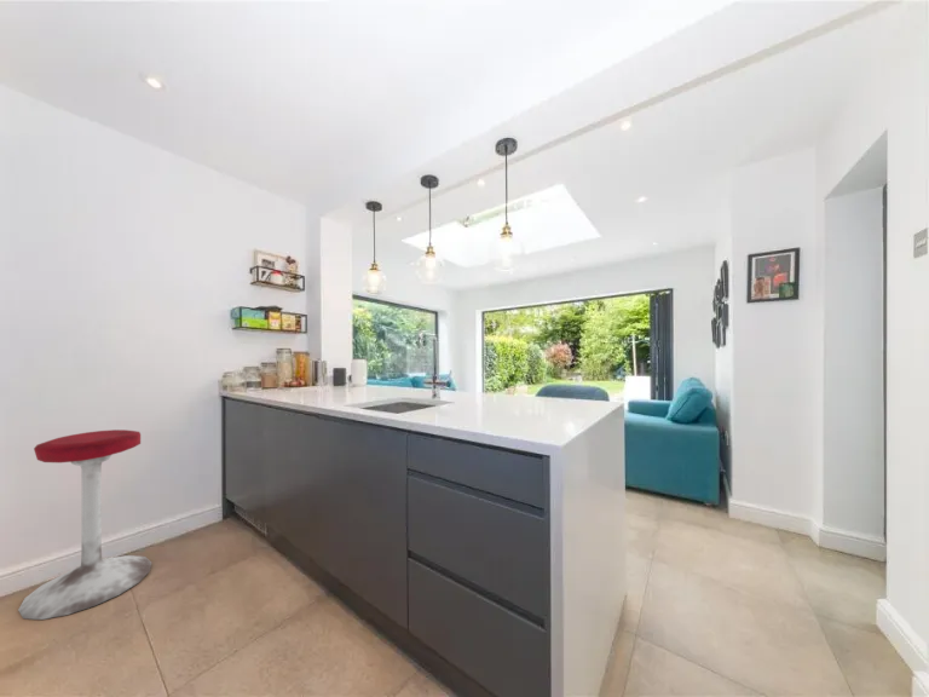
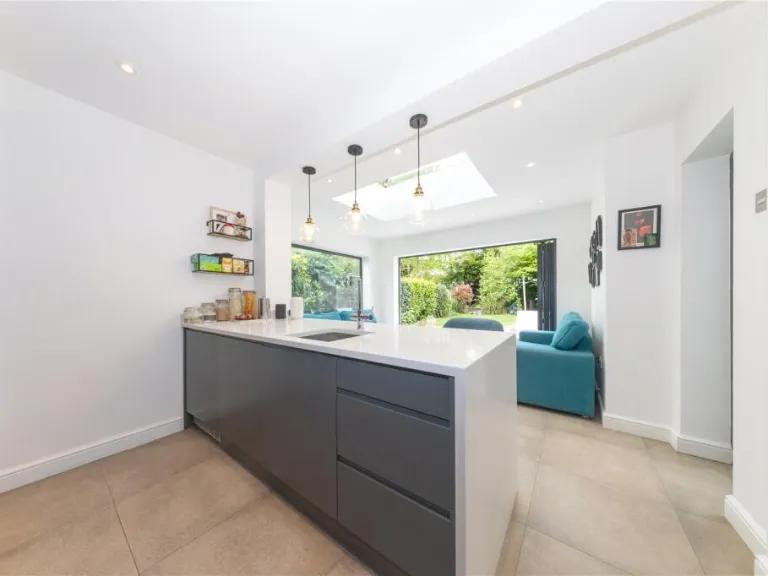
- stool (91, 511)
